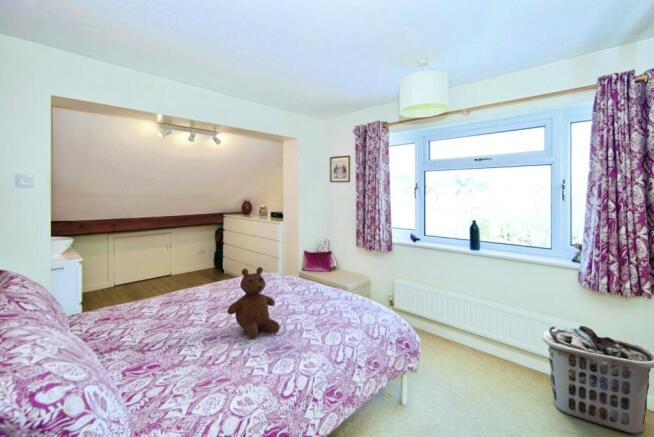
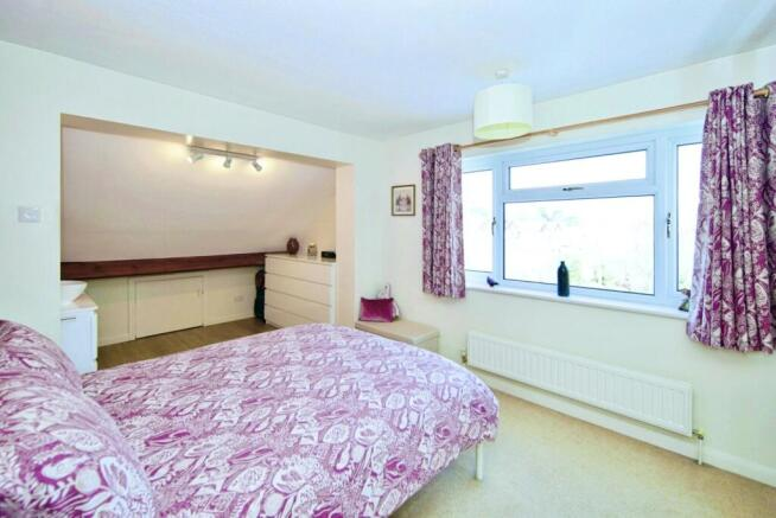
- teddy bear (256, 300)
- clothes hamper (595, 371)
